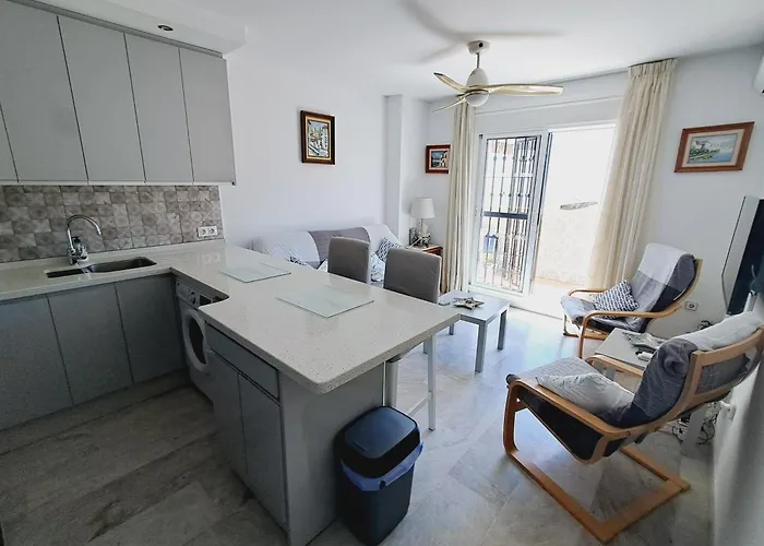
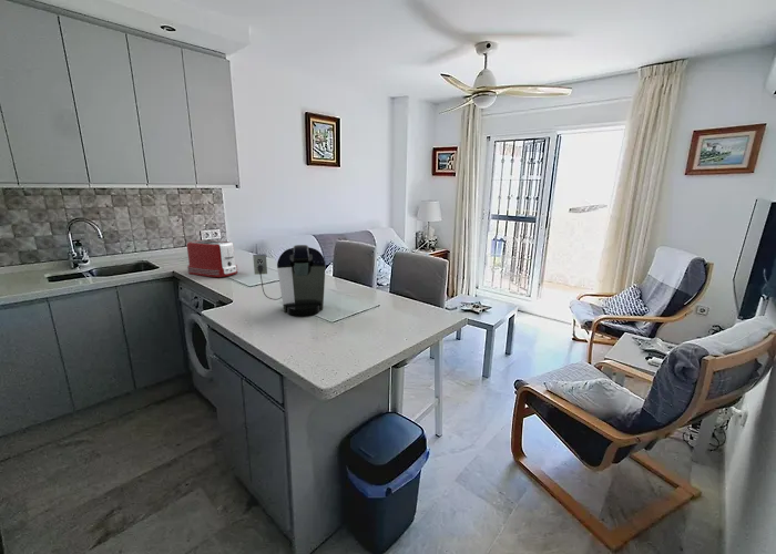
+ toaster (211, 257)
+ coffee maker (288, 277)
